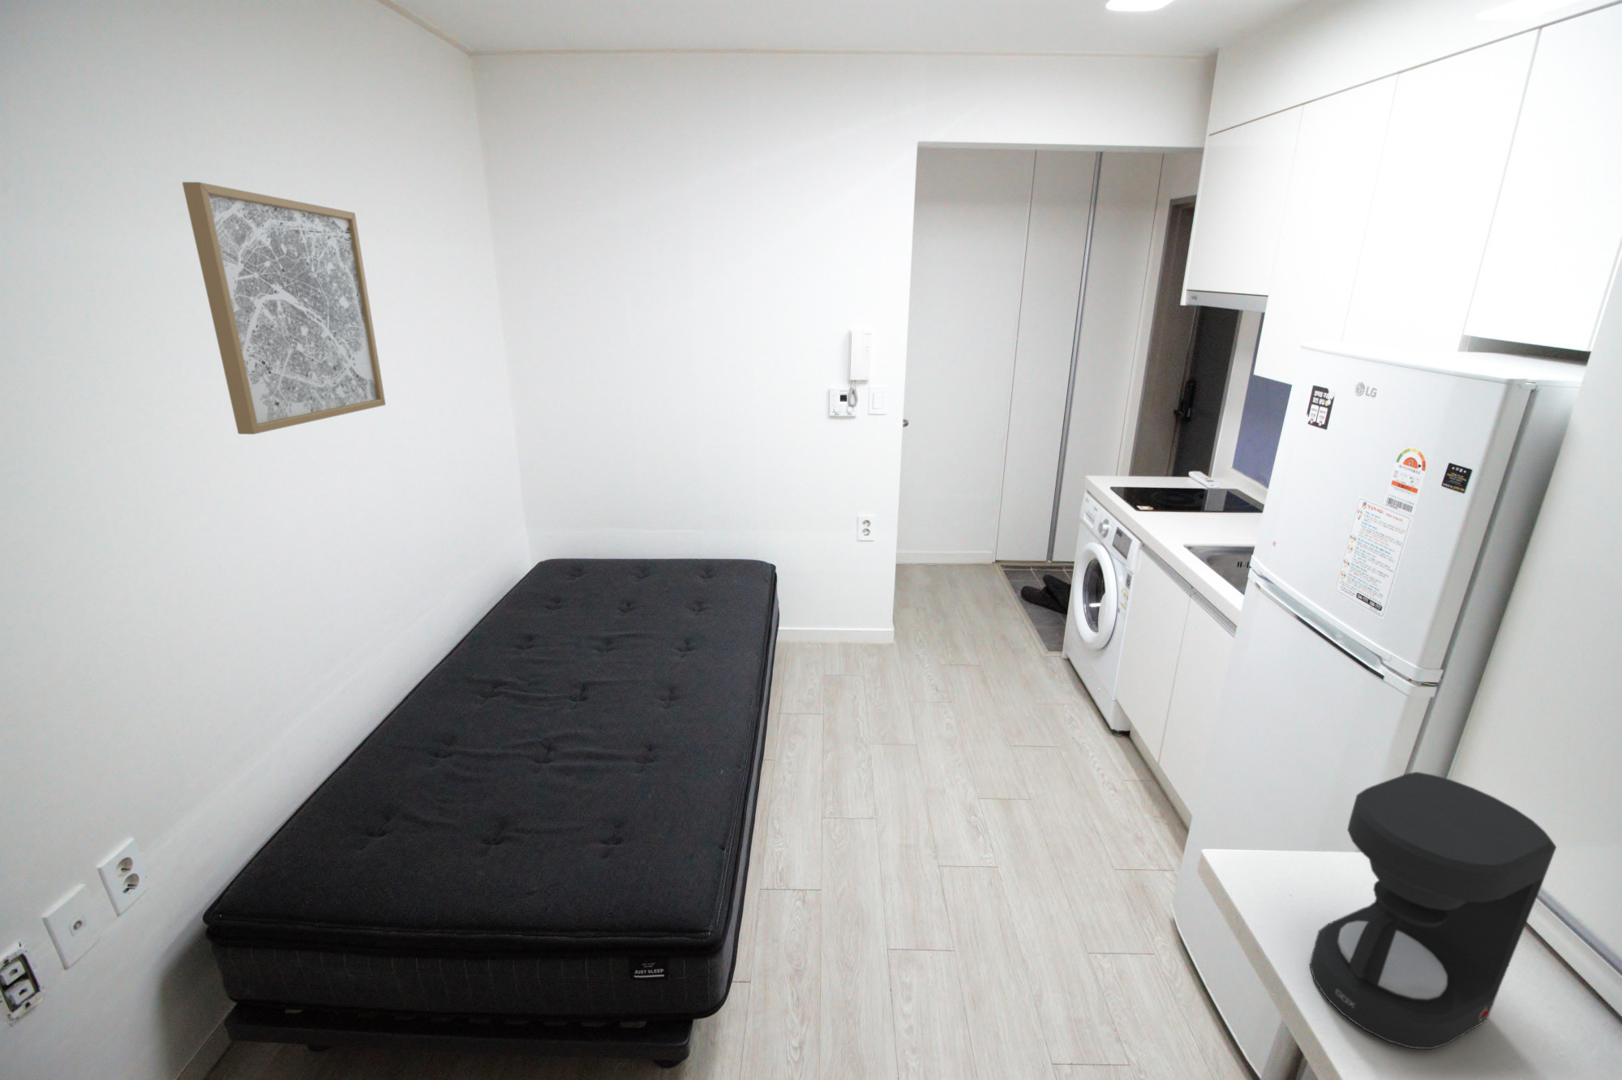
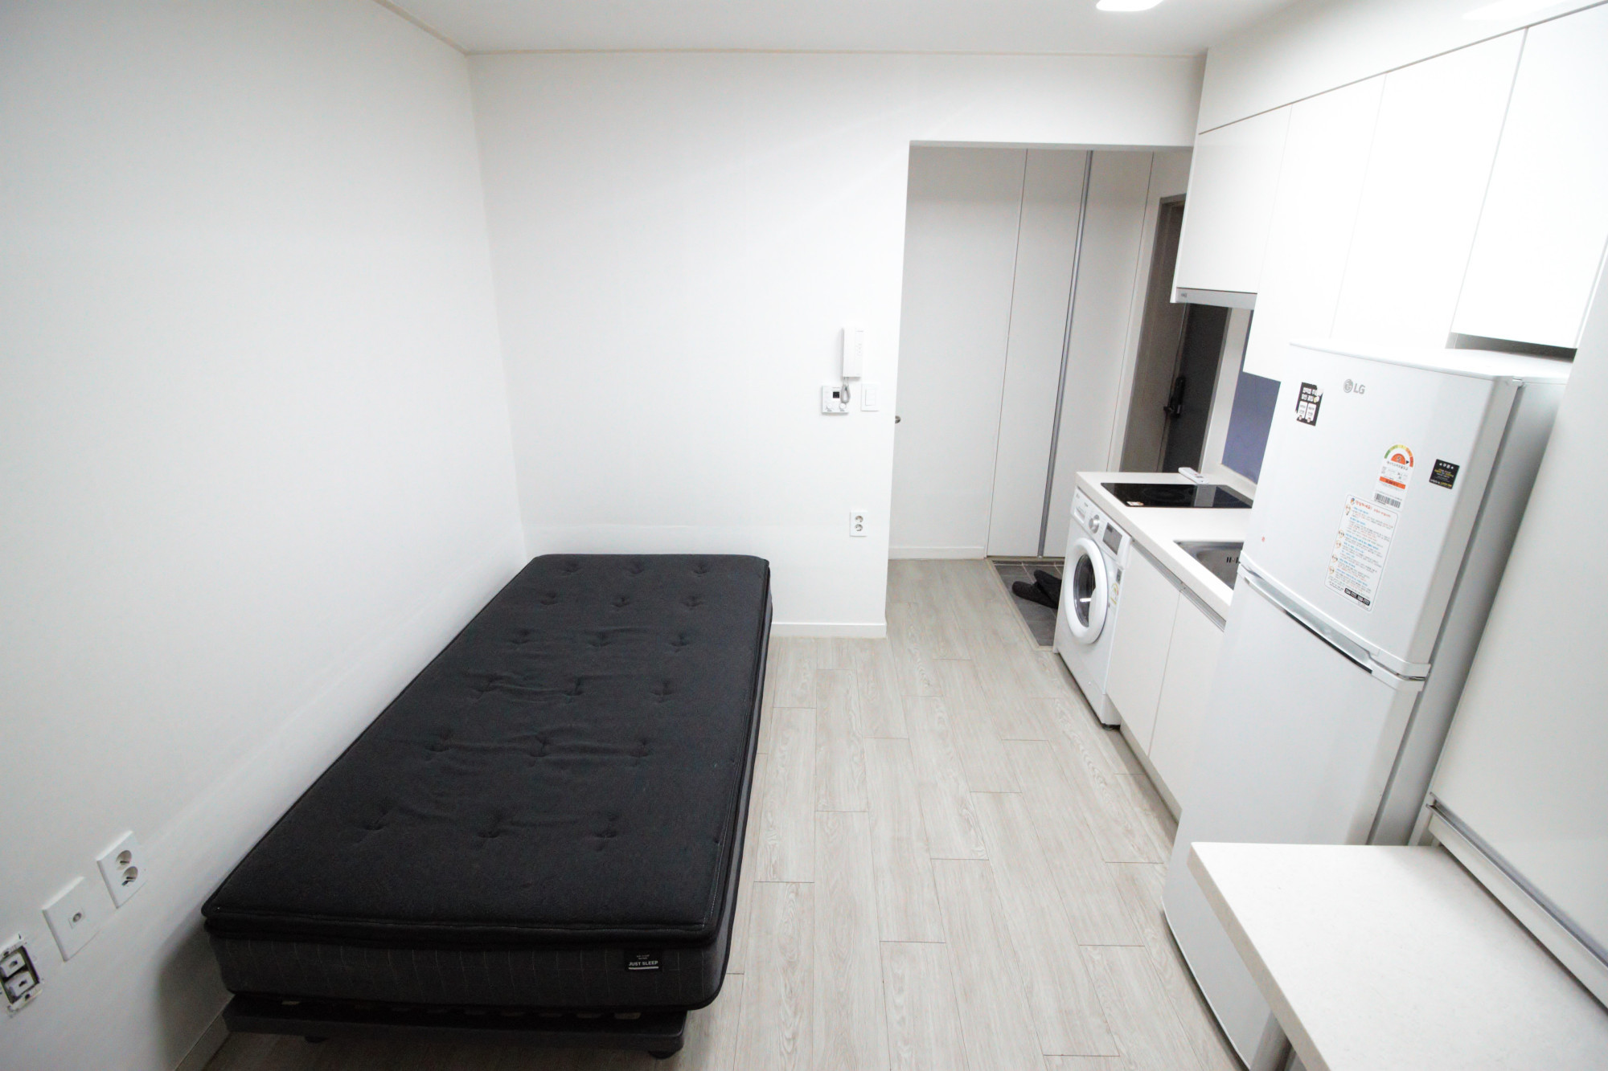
- wall art (301, 312)
- coffee maker (1421, 908)
